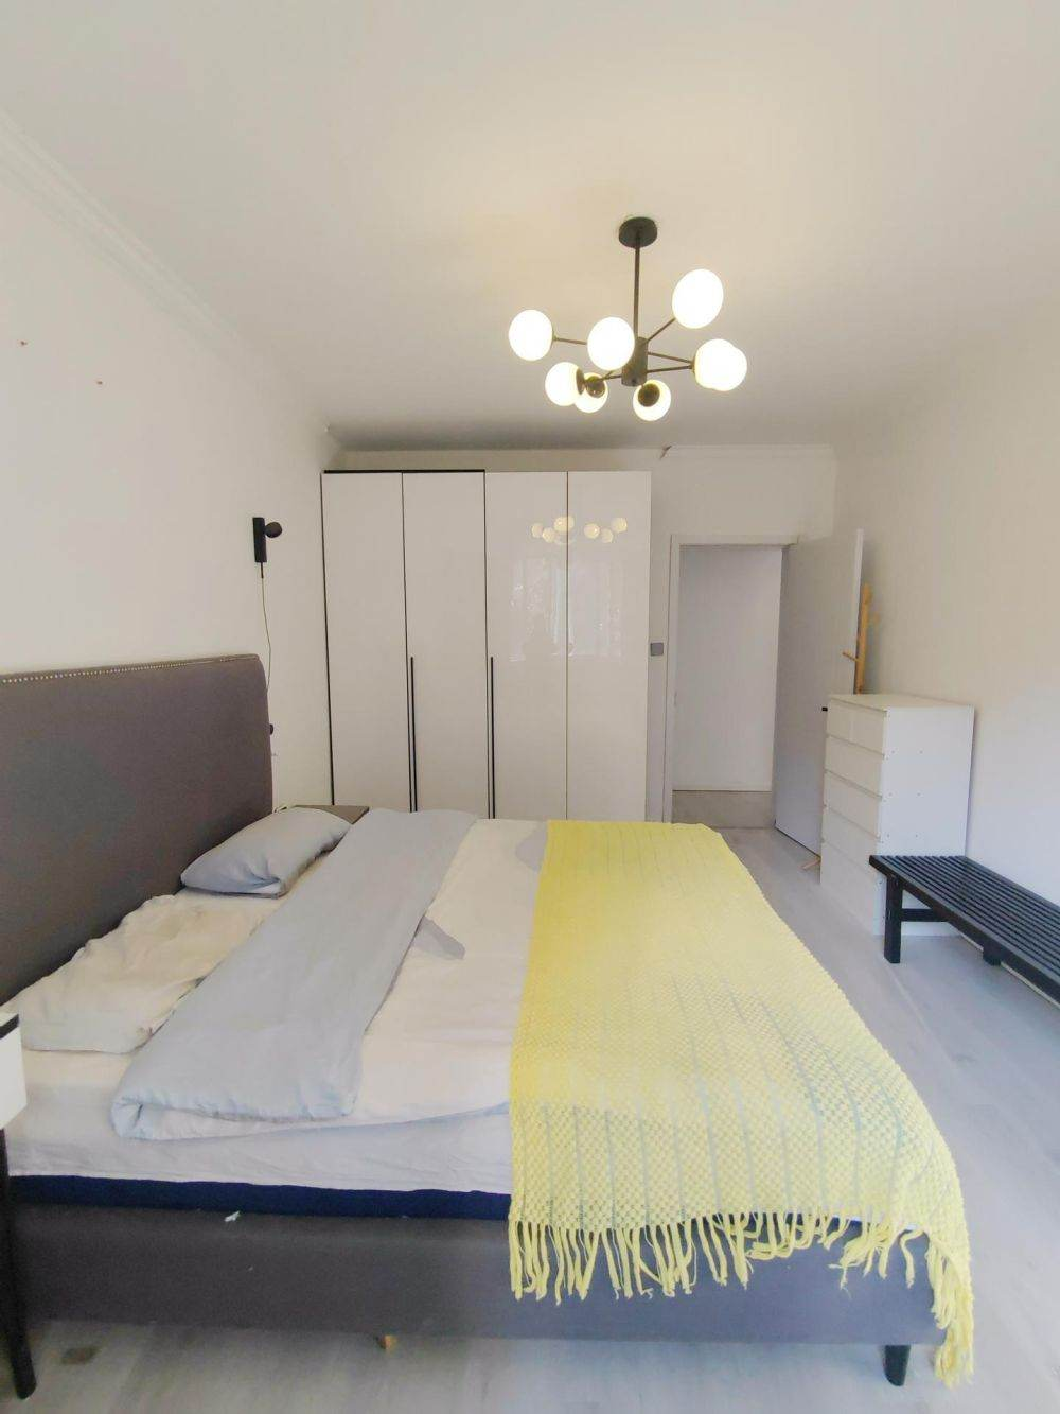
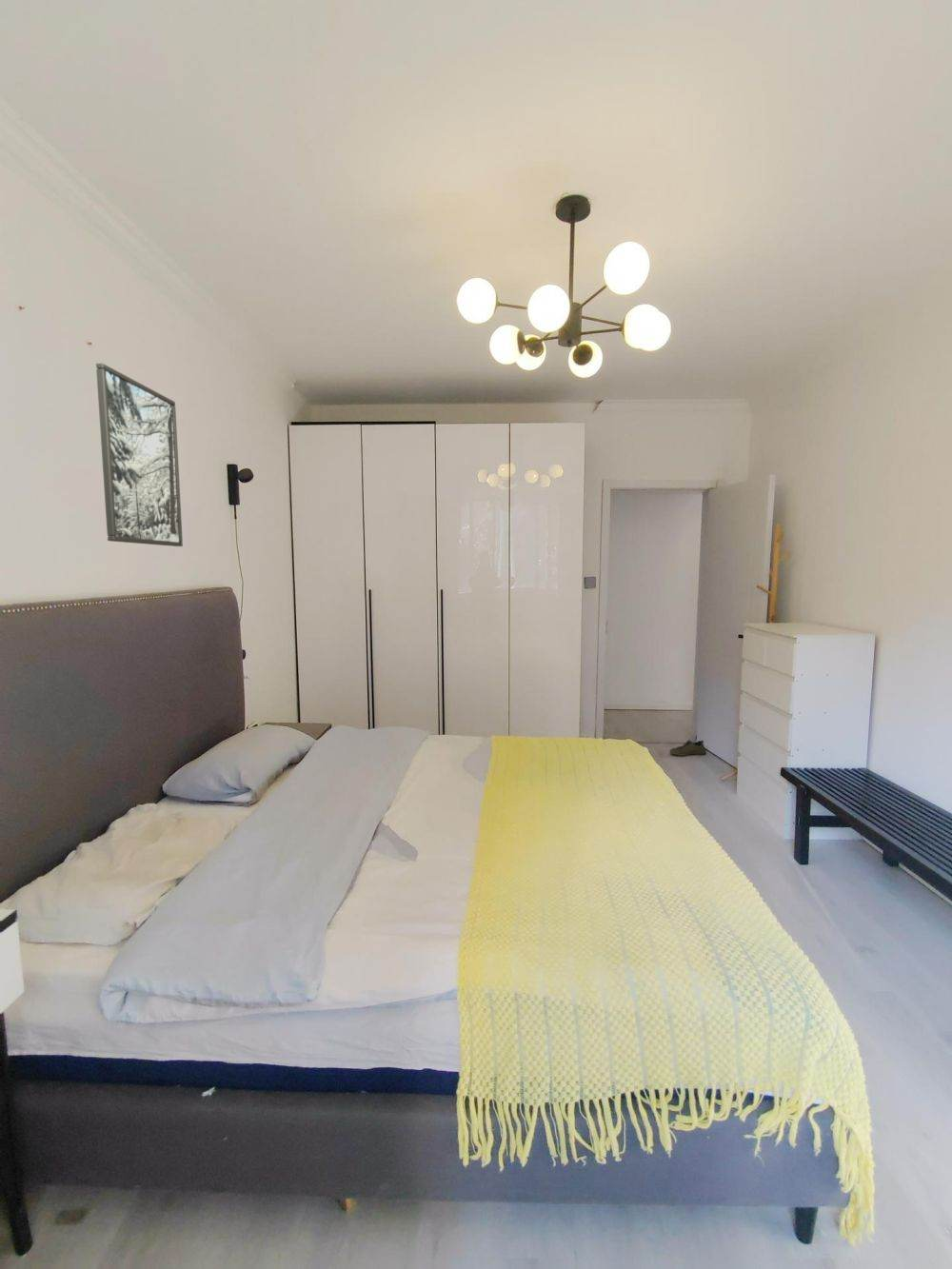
+ shoe (687, 747)
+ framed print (144, 465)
